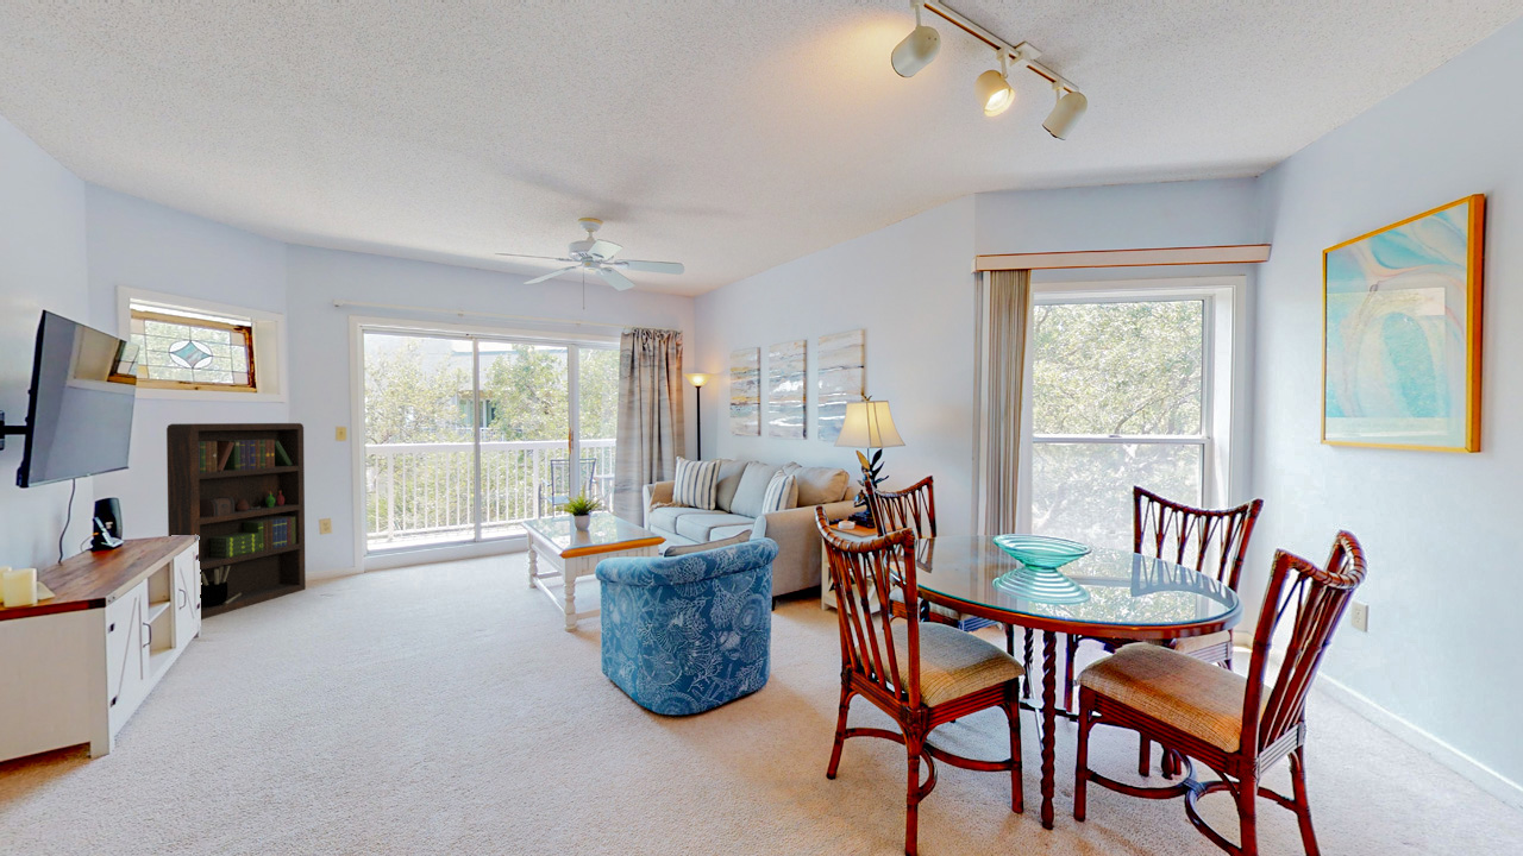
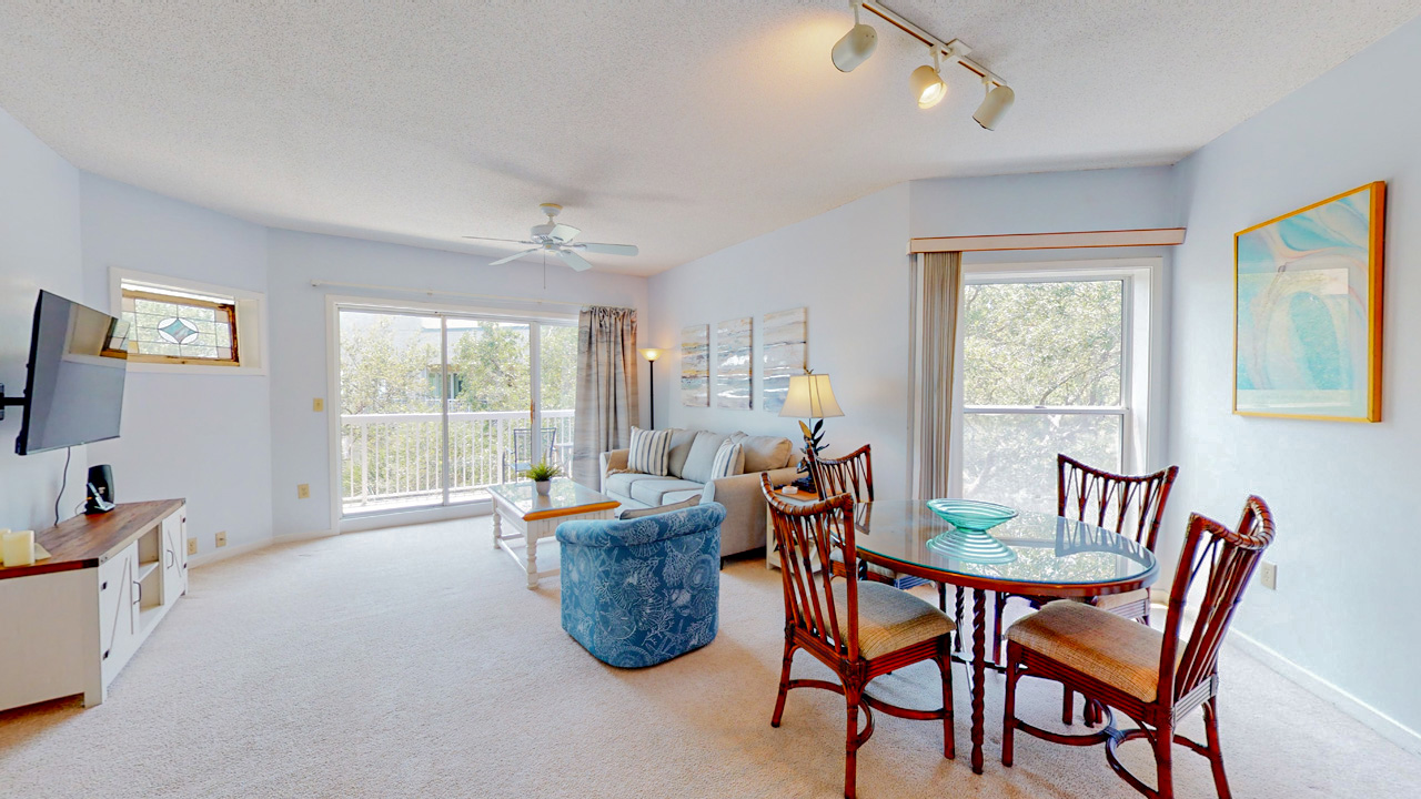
- bookcase (242, 512)
